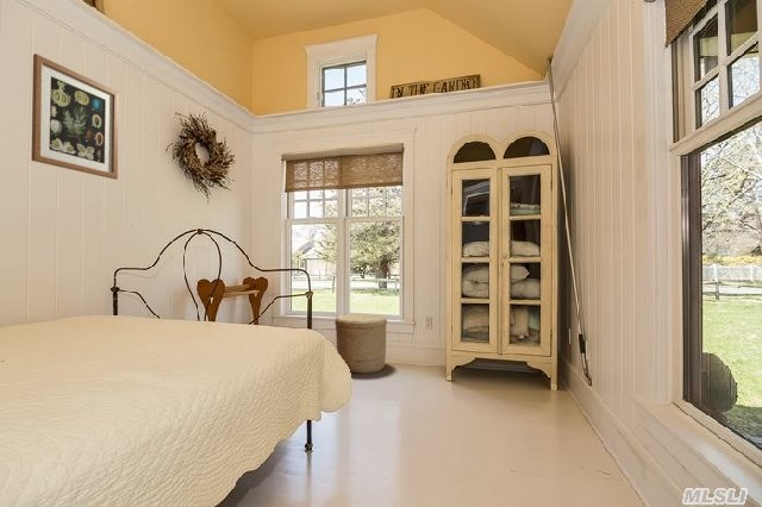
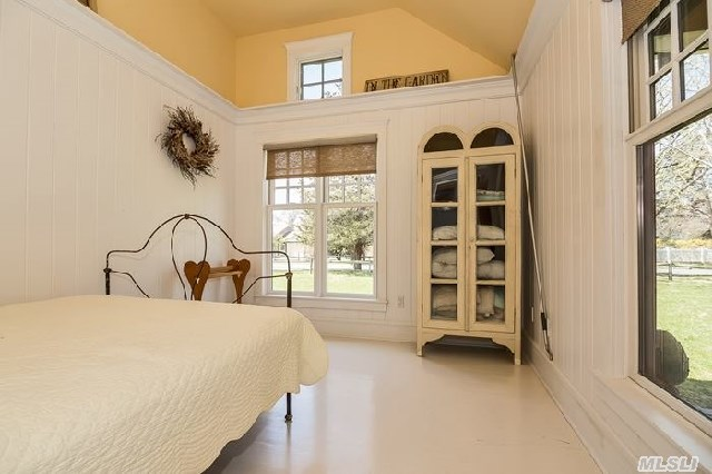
- woven basket (361, 342)
- wall art (79, 123)
